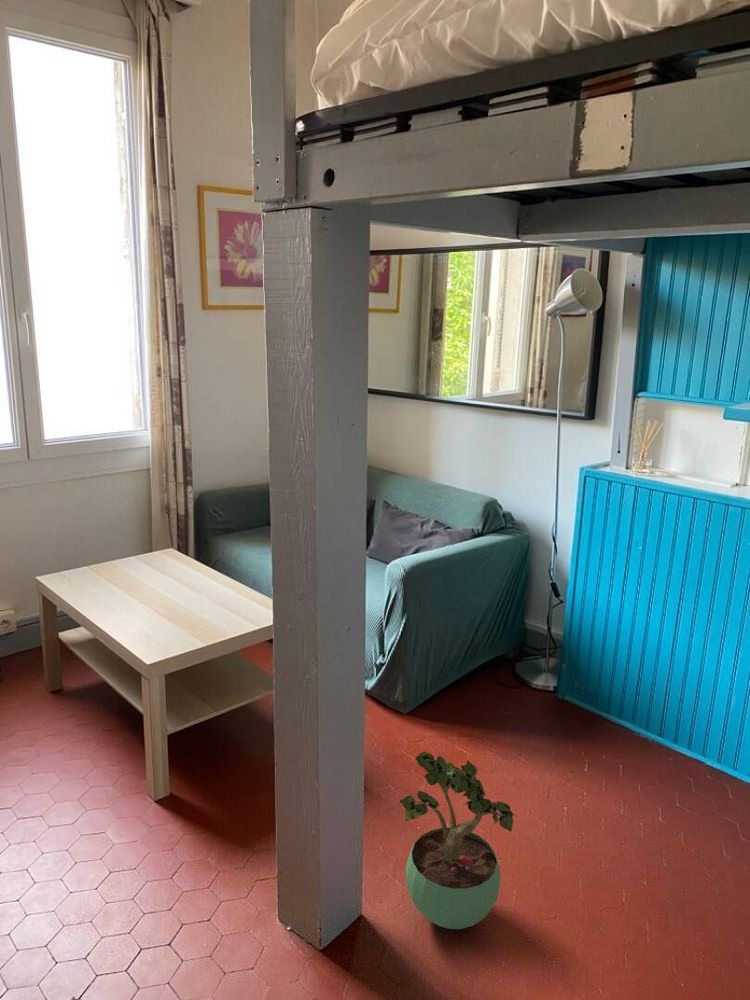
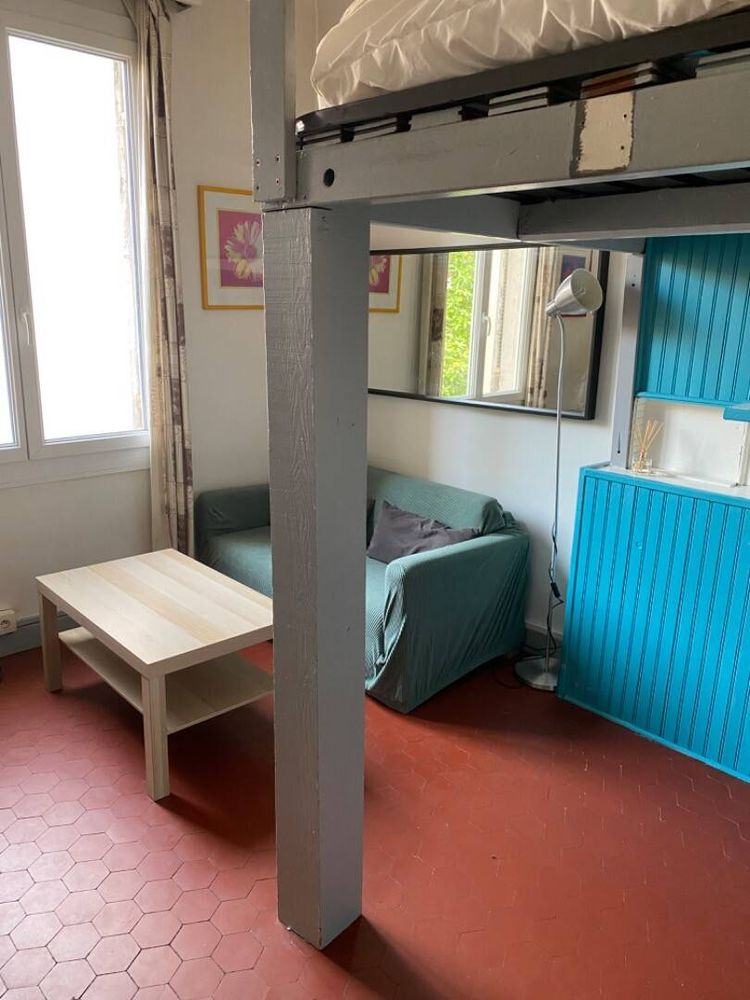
- potted plant (459, 837)
